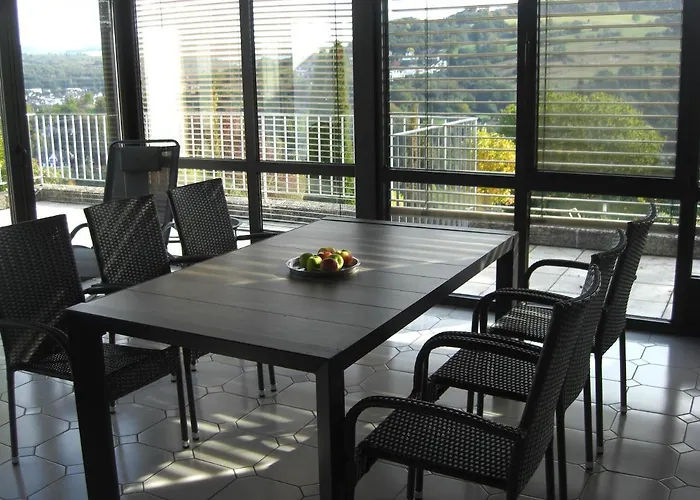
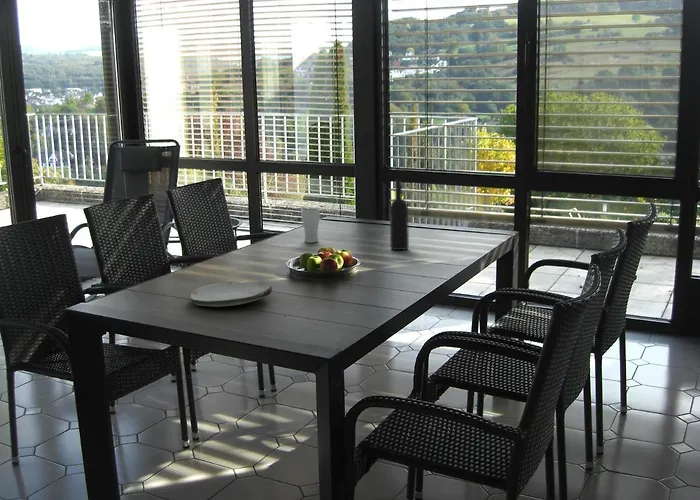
+ drinking glass (310, 225)
+ wine bottle (398, 214)
+ plate (231, 294)
